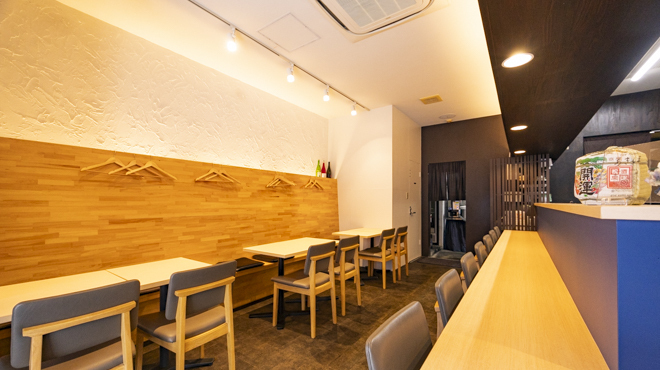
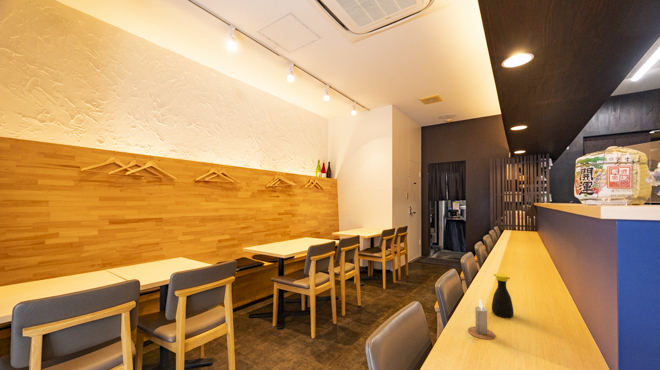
+ bottle (502, 294)
+ candle (481, 315)
